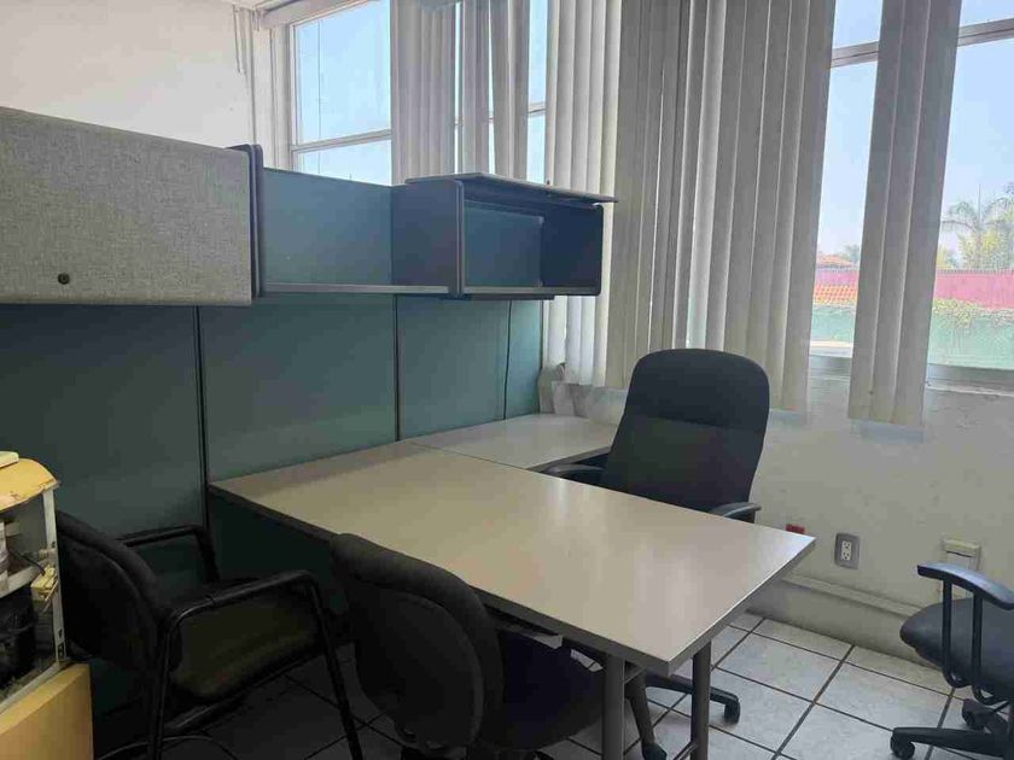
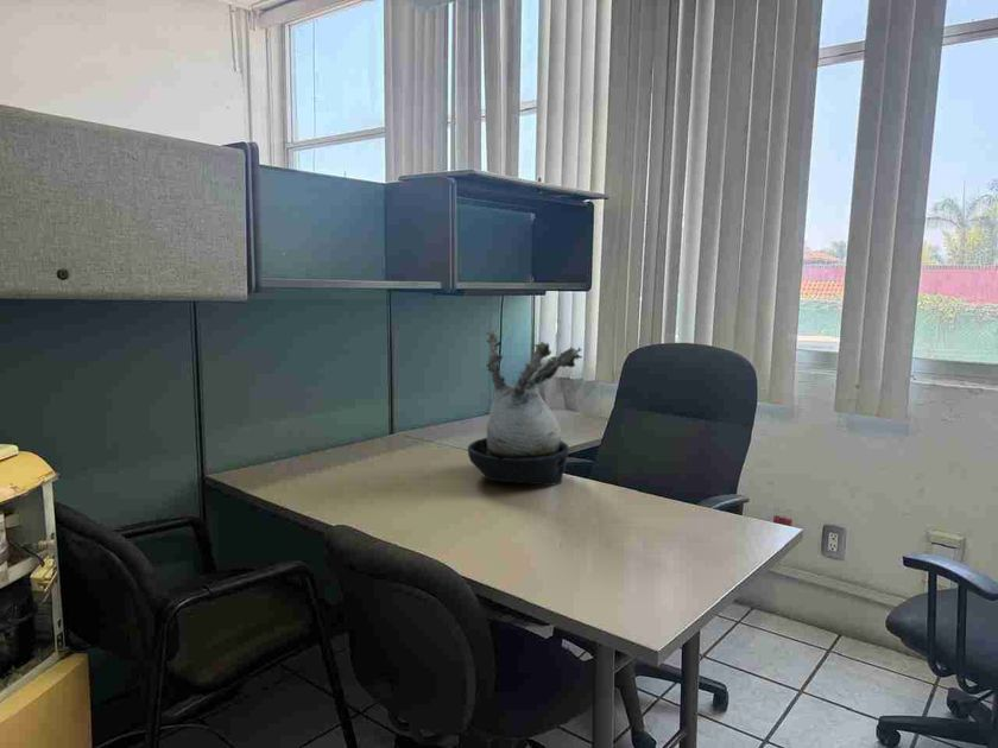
+ plant (526, 405)
